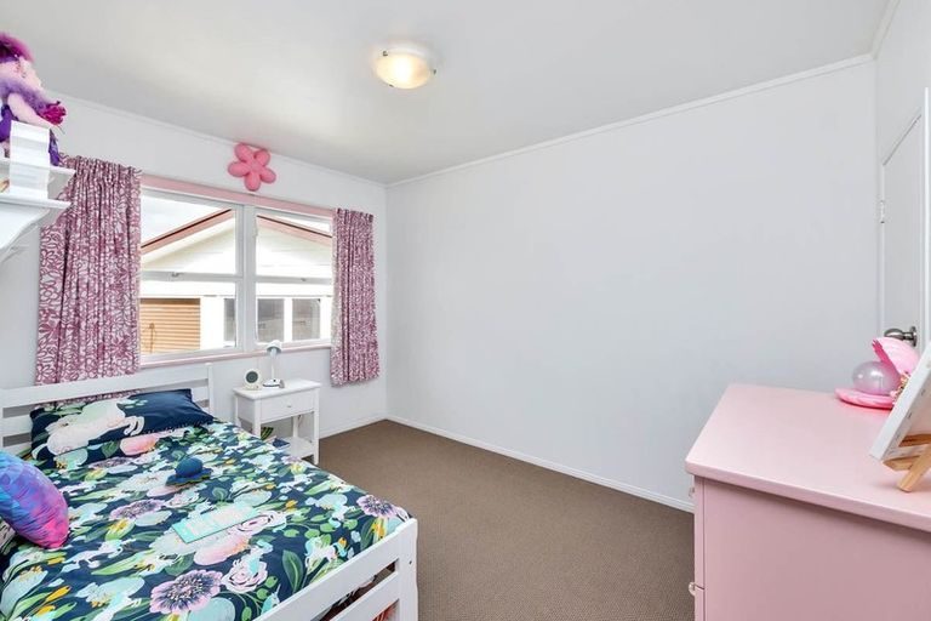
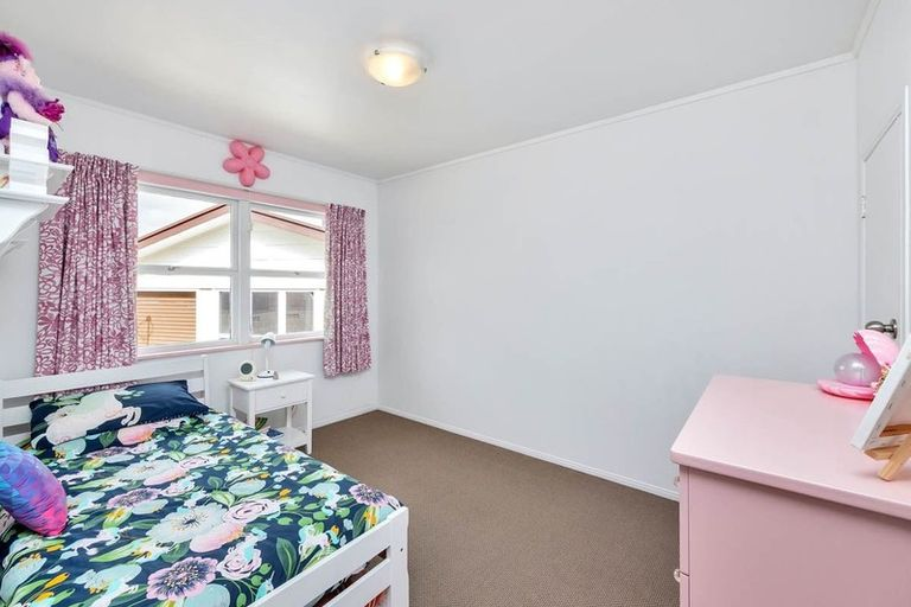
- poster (217, 519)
- plush toy (189, 468)
